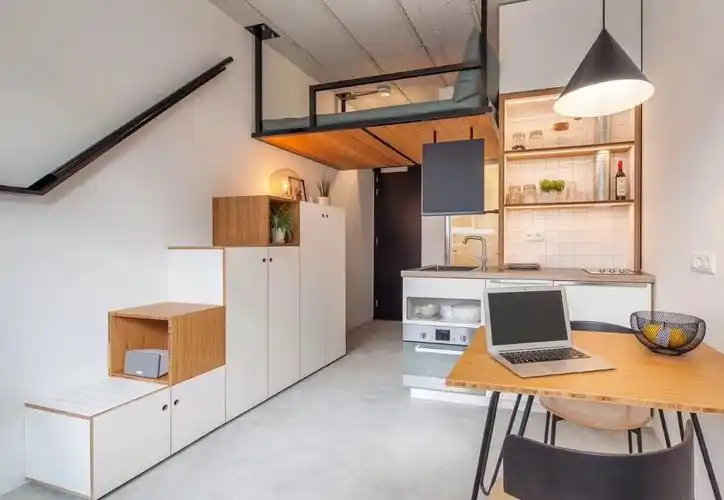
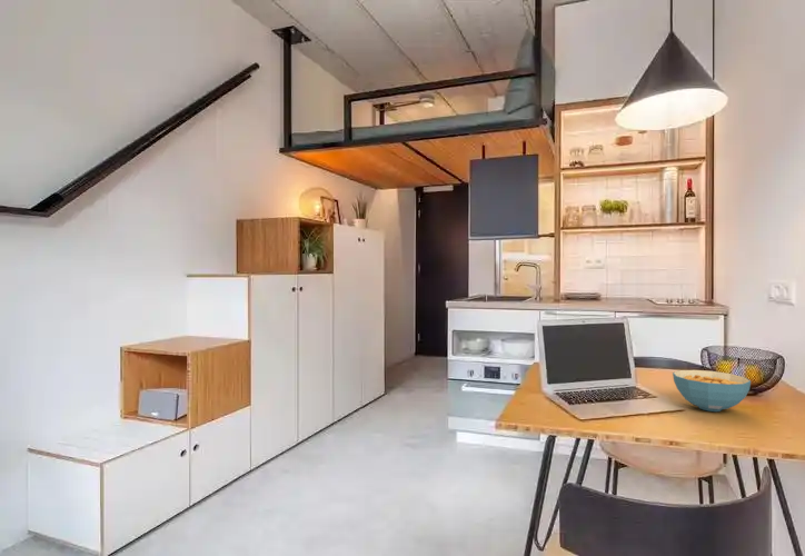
+ cereal bowl (709, 393)
